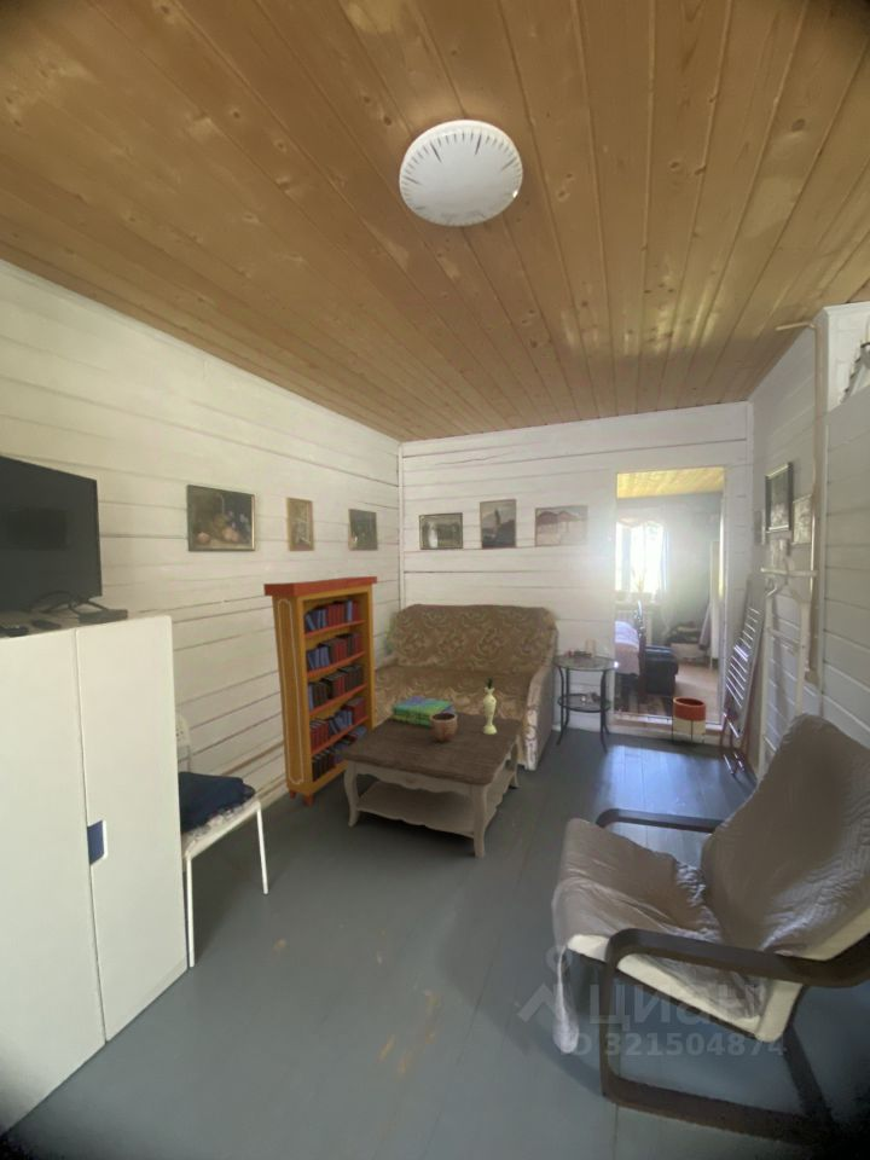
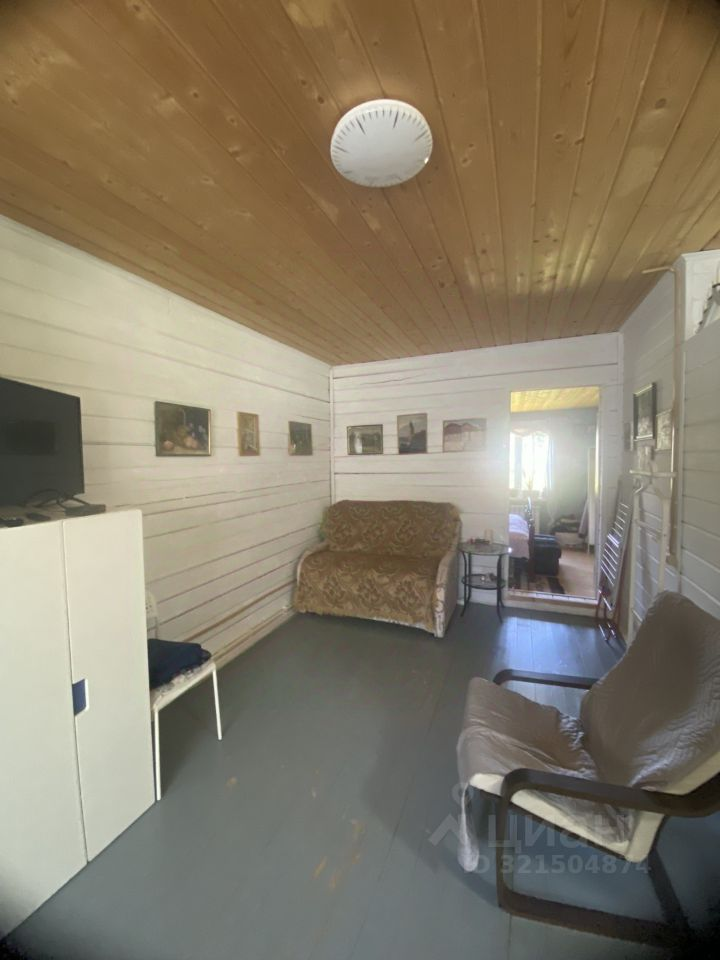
- planter (689, 723)
- bookcase (329, 678)
- coffee table (439, 768)
- vase (489, 703)
- decorative bowl (443, 727)
- stack of books (423, 710)
